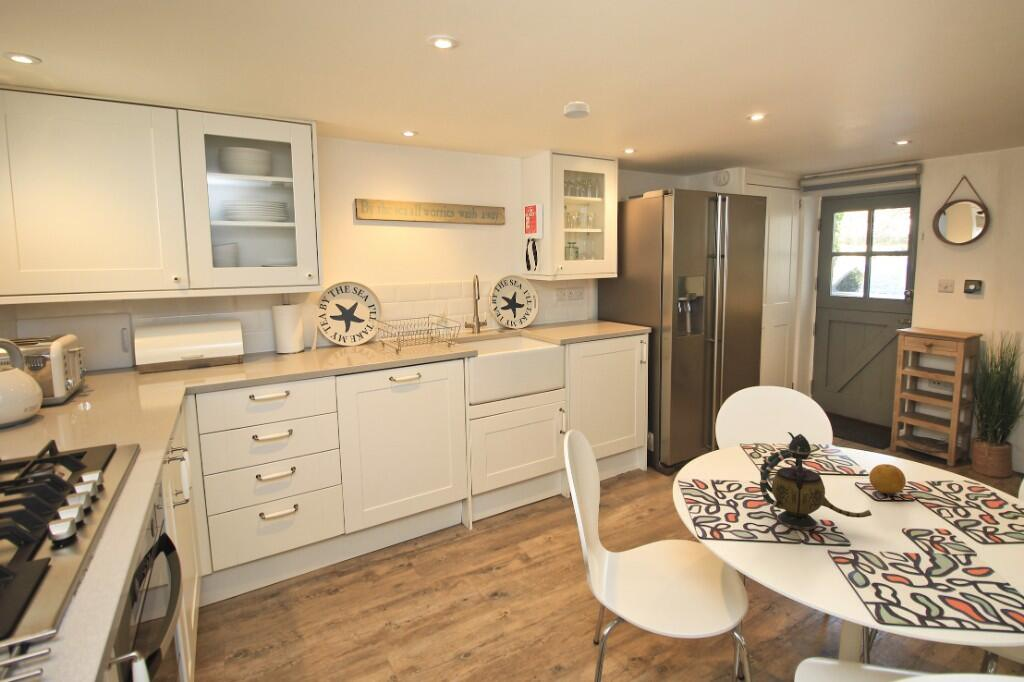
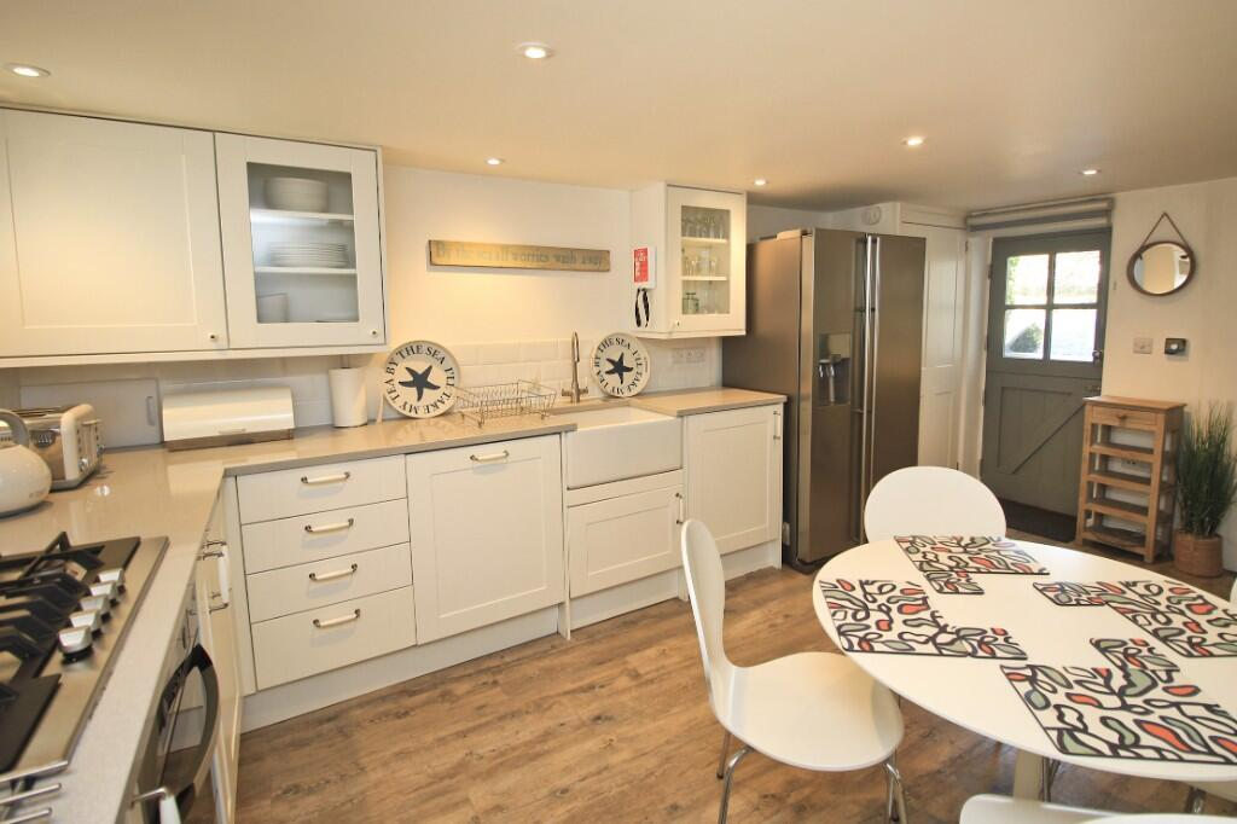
- teapot (814, 479)
- fruit (887, 479)
- smoke detector (576, 108)
